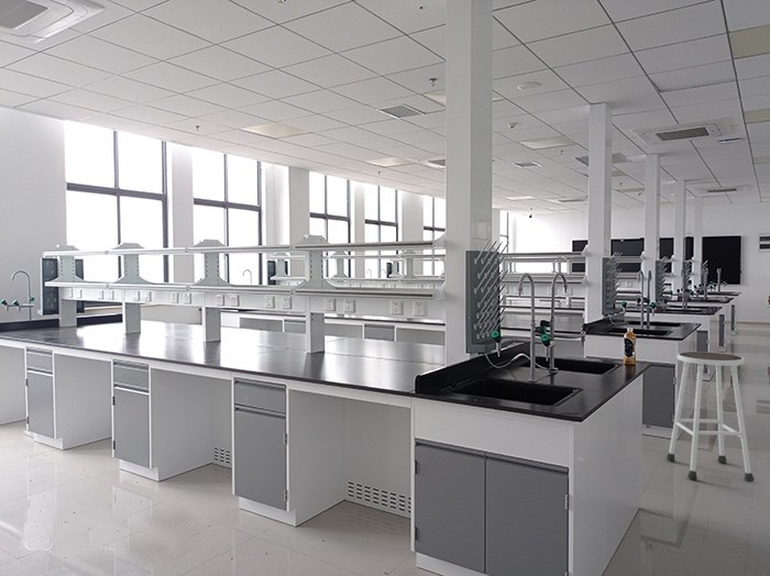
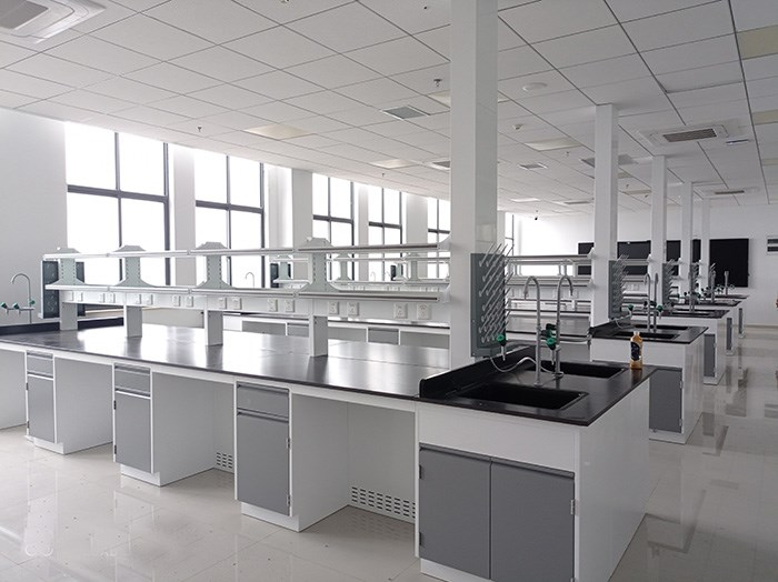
- stool (708, 420)
